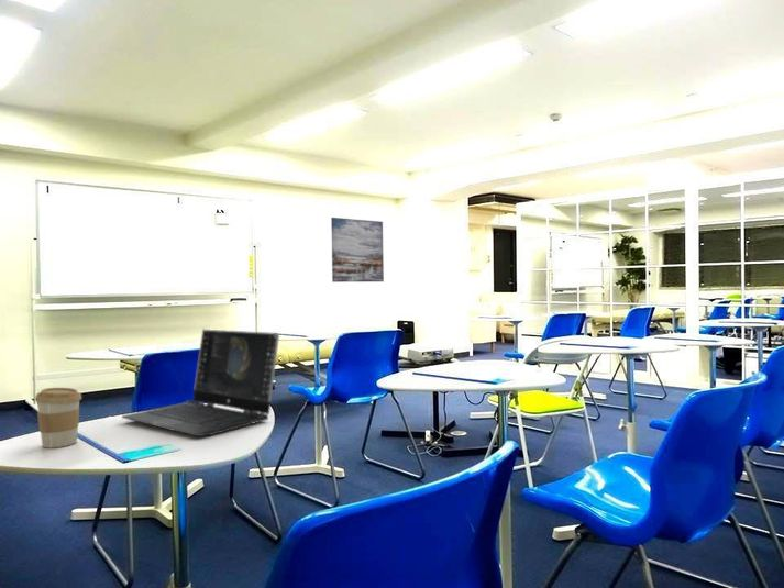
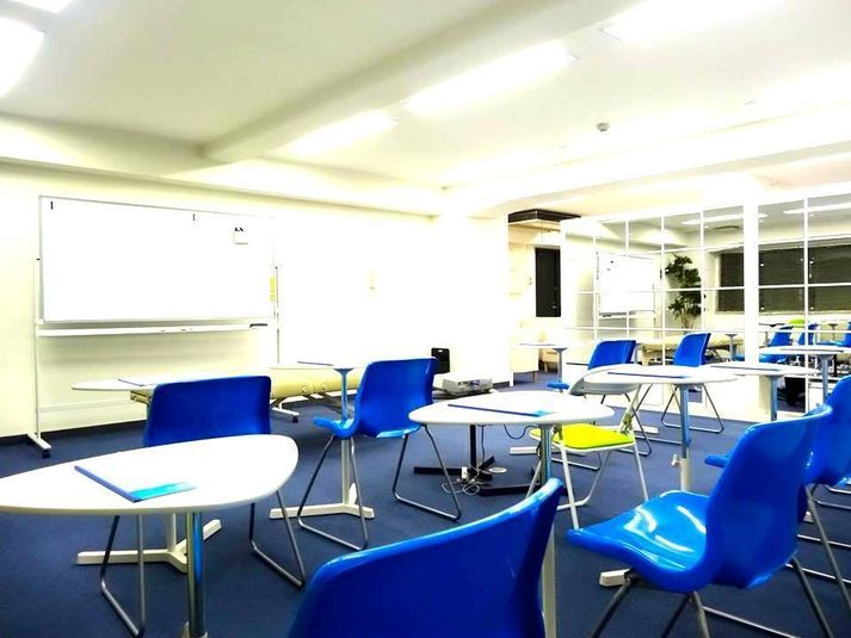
- laptop computer (200, 377)
- wall art (357, 251)
- coffee cup (58, 415)
